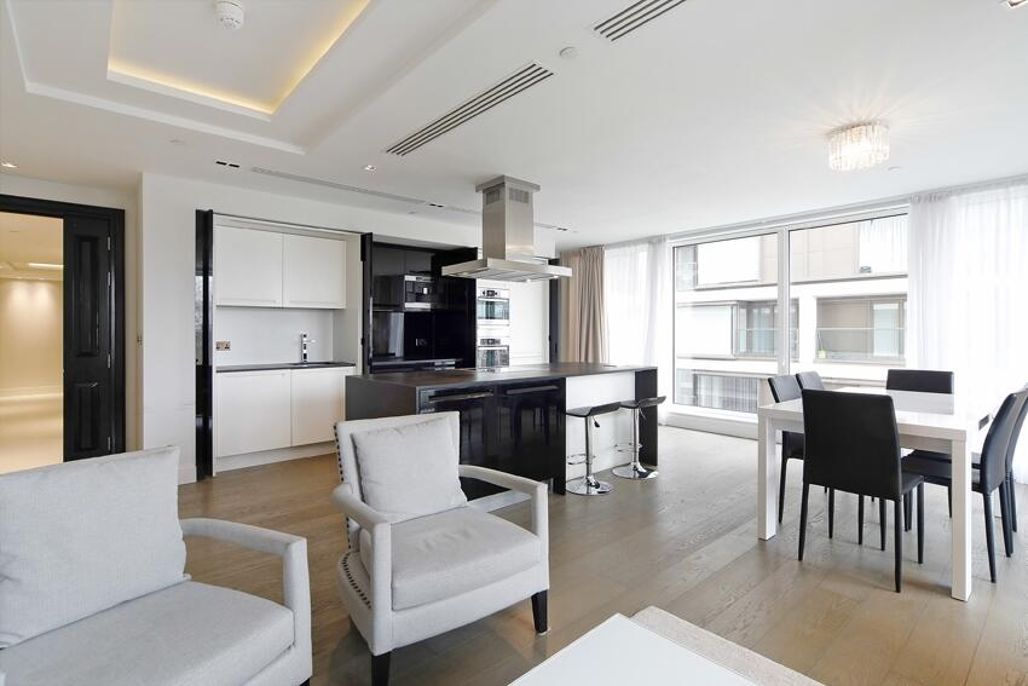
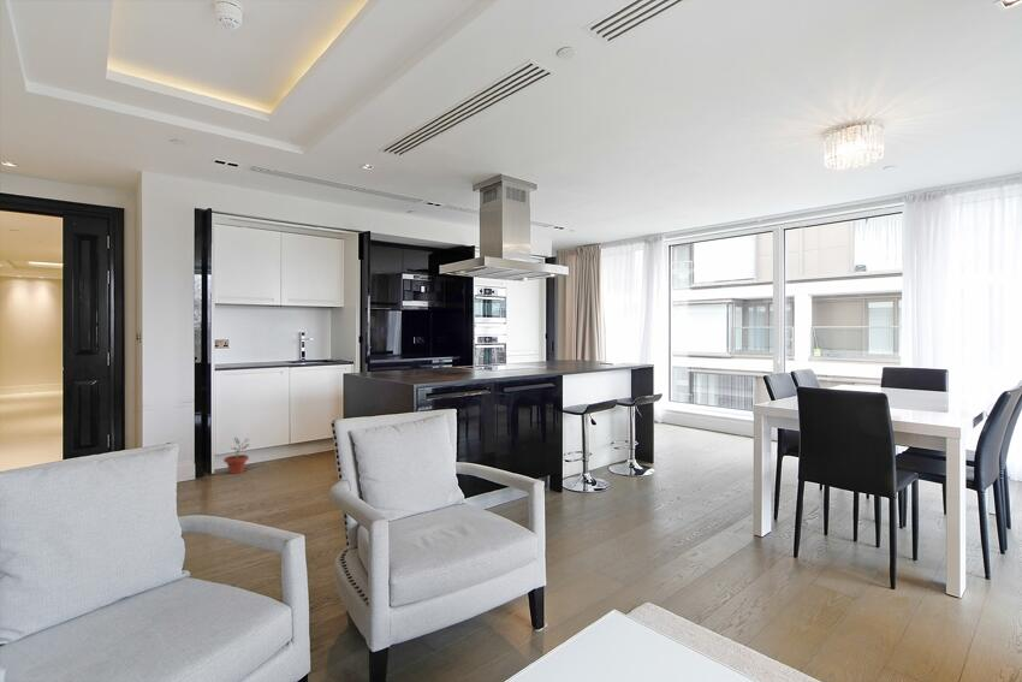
+ potted plant (237, 453)
